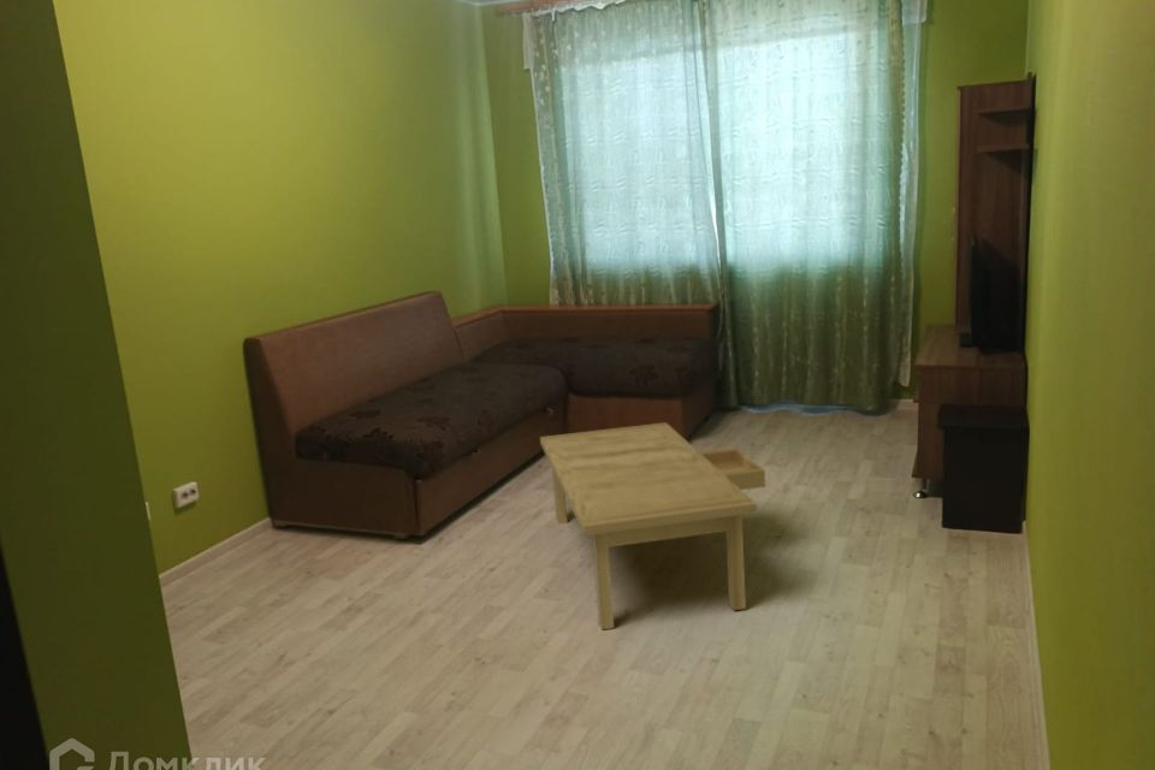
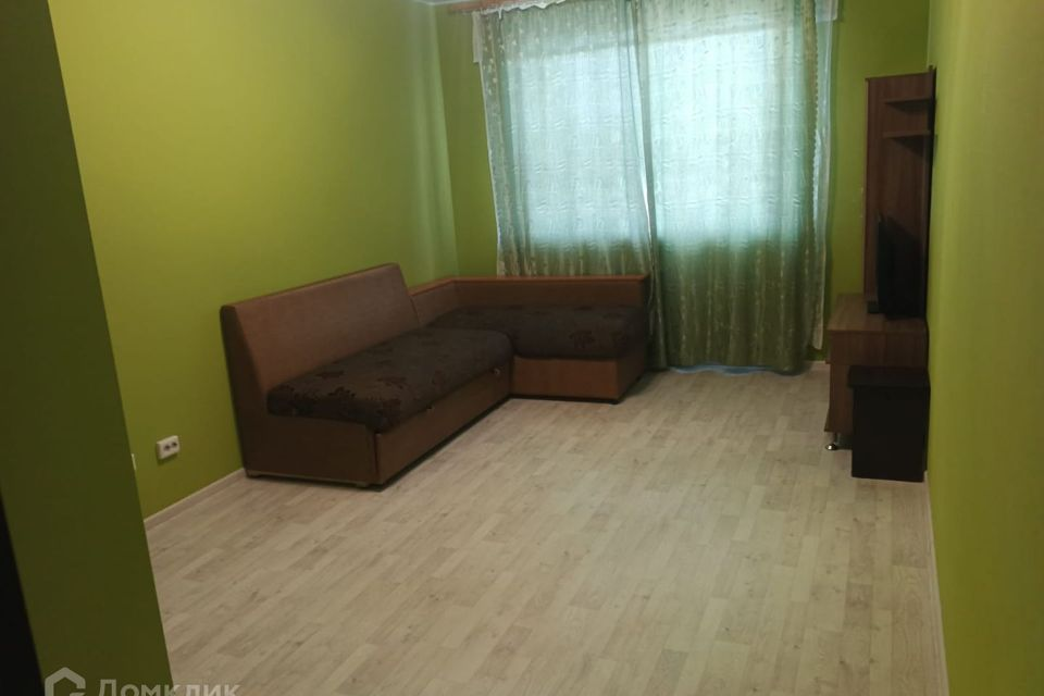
- coffee table (635, 513)
